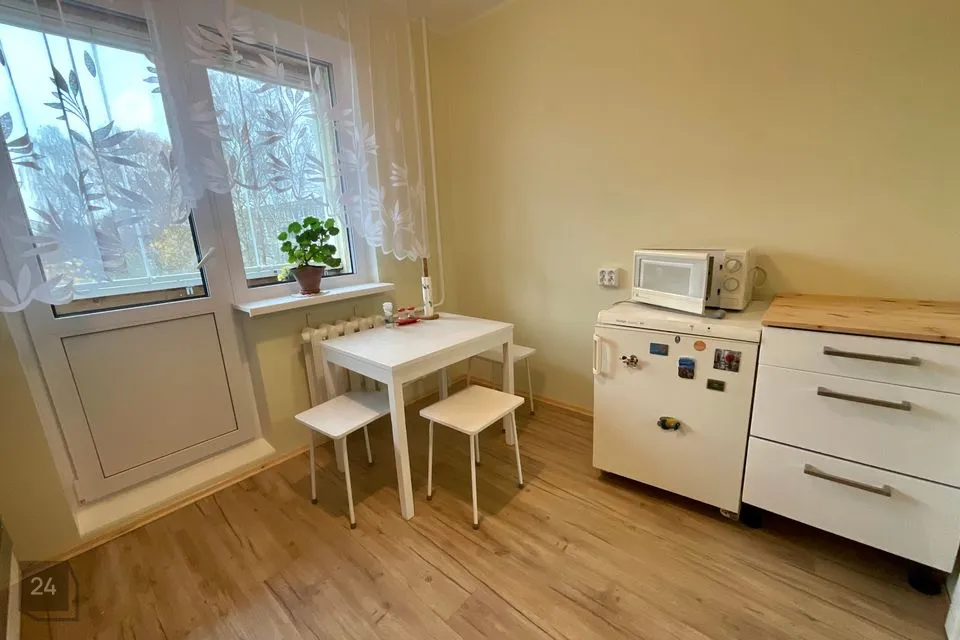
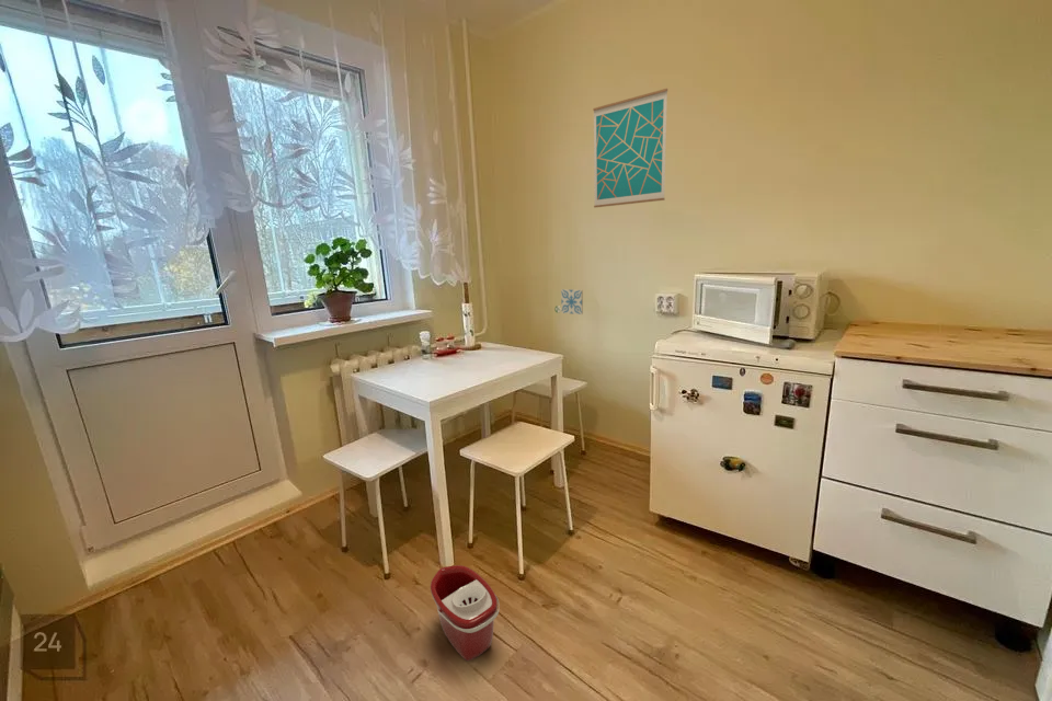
+ wall art (628, 152)
+ bucket (464, 610)
+ decorative tile (568, 301)
